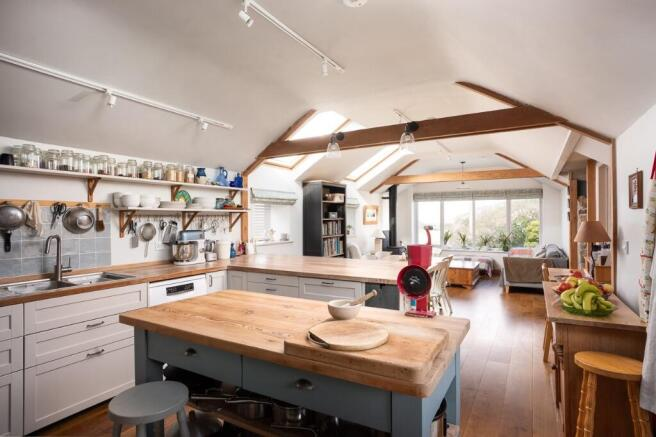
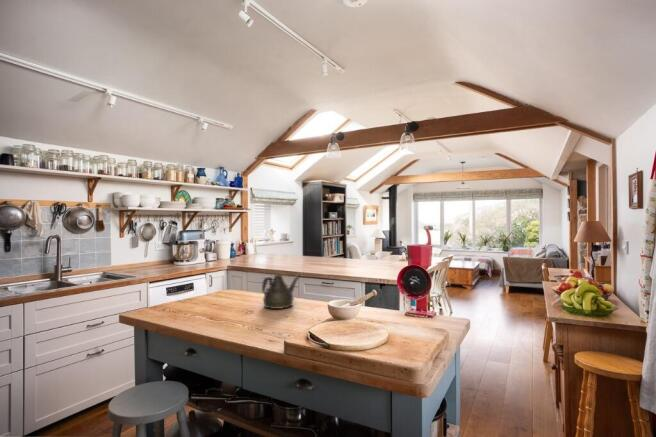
+ teapot (283, 289)
